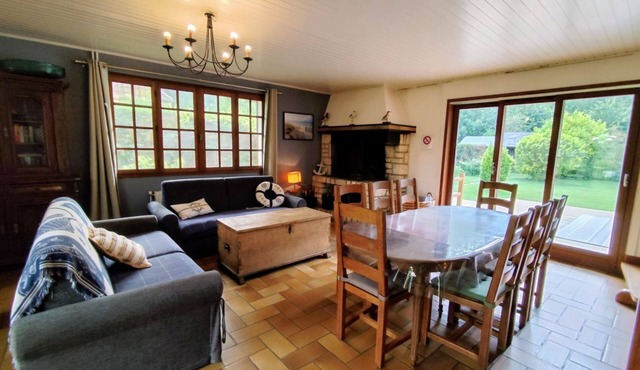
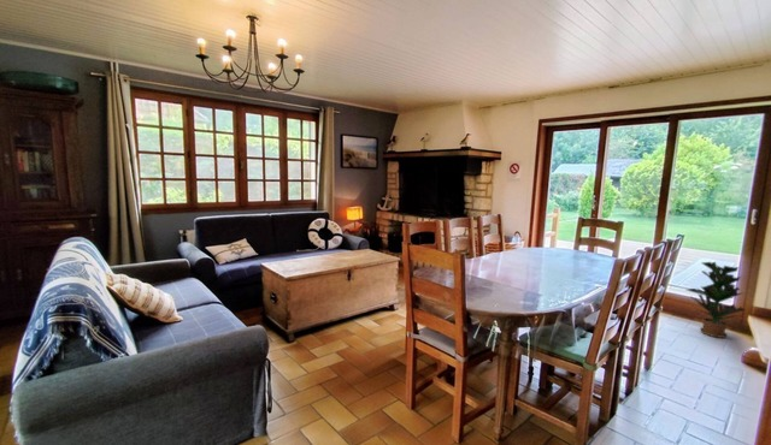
+ potted plant (712, 297)
